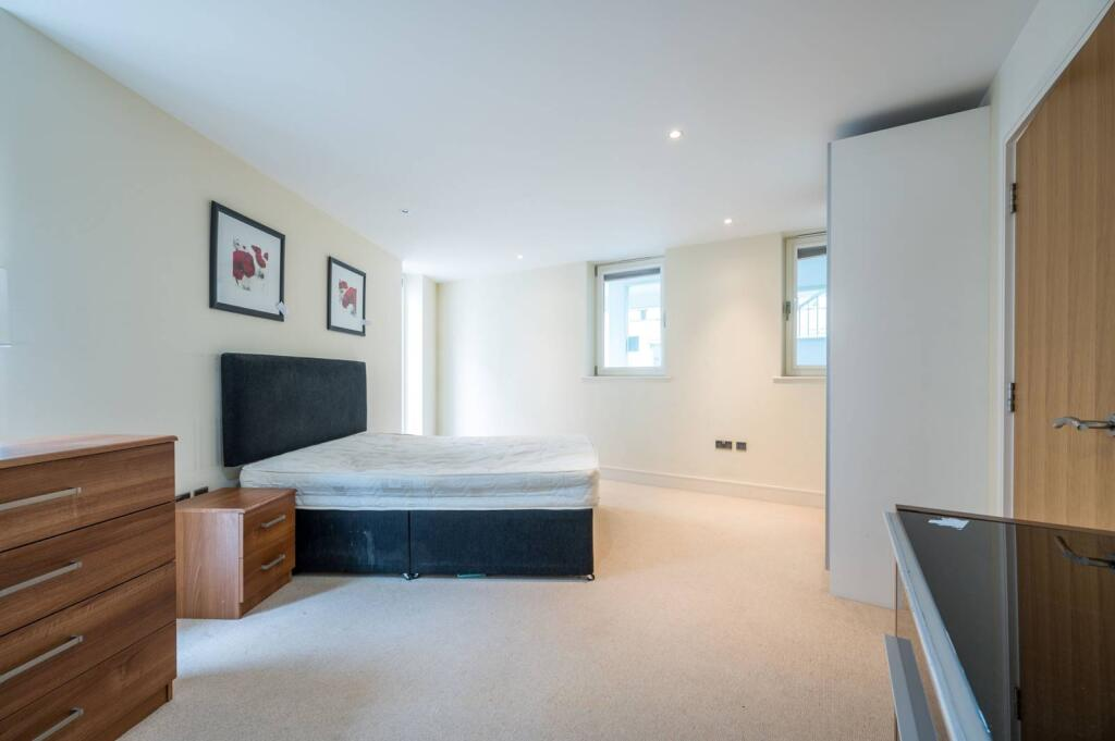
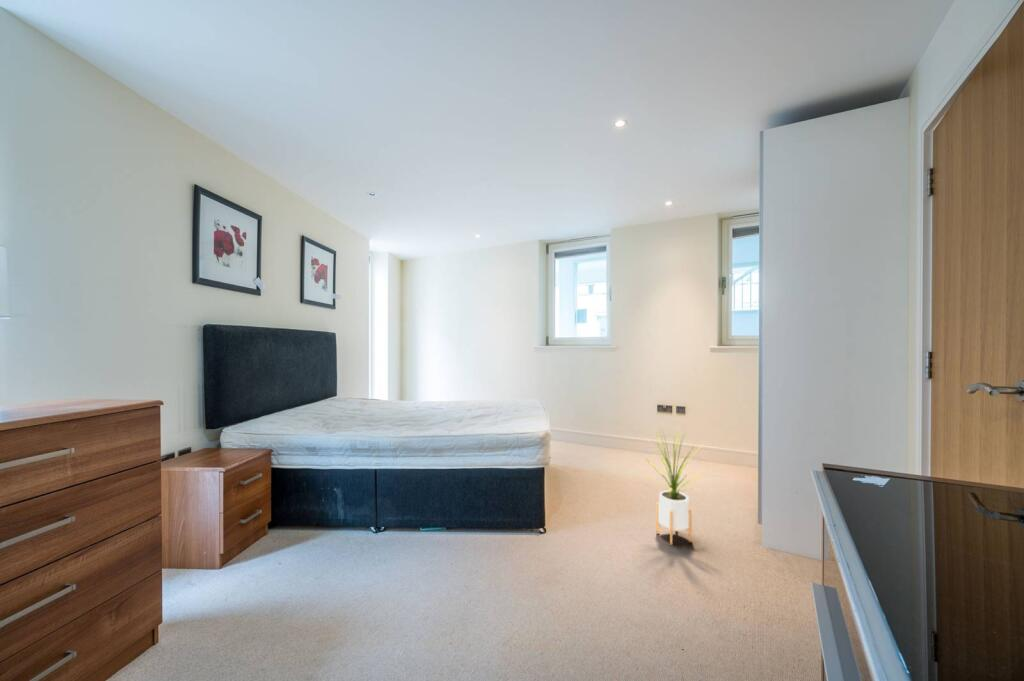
+ house plant (675, 482)
